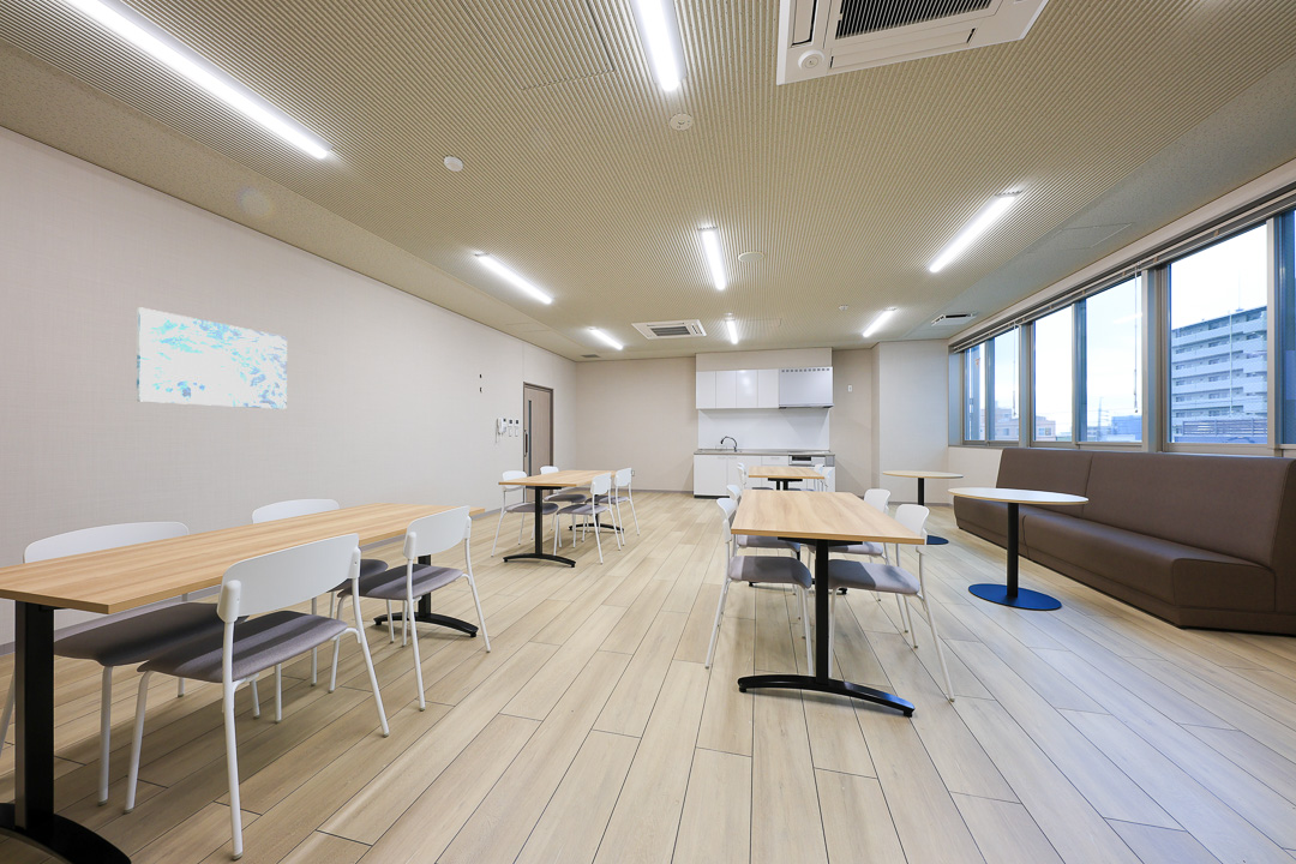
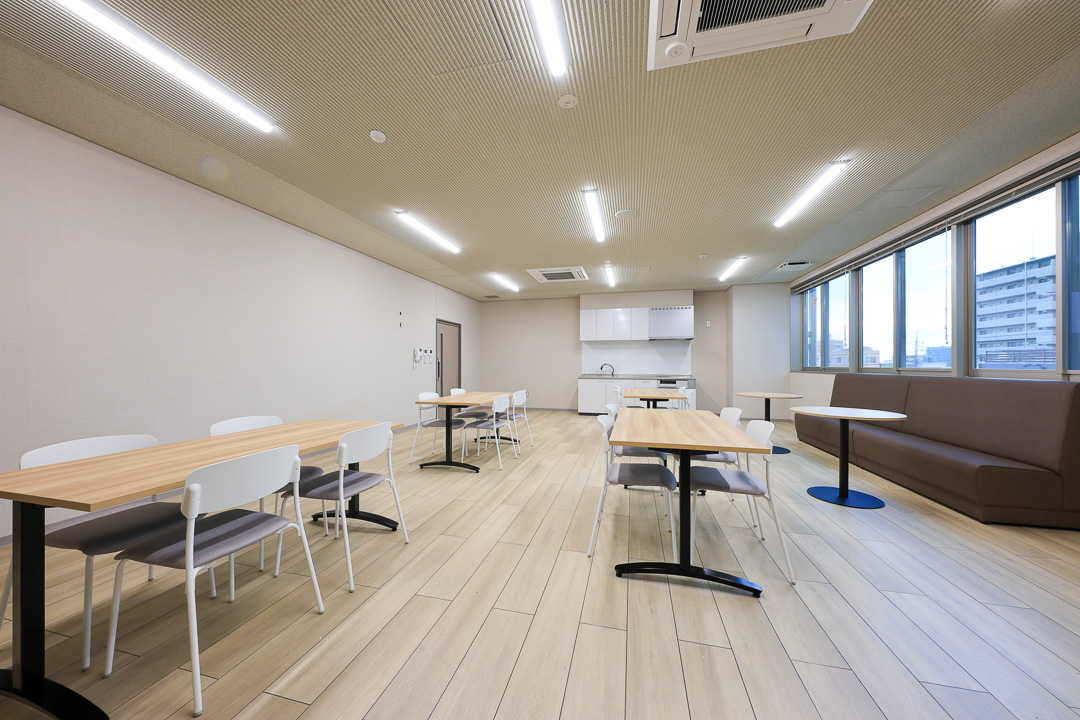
- wall art (221, 365)
